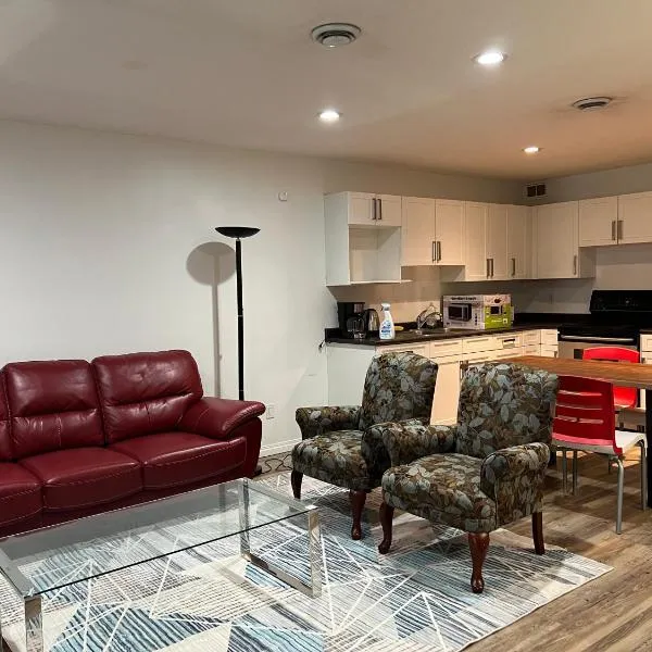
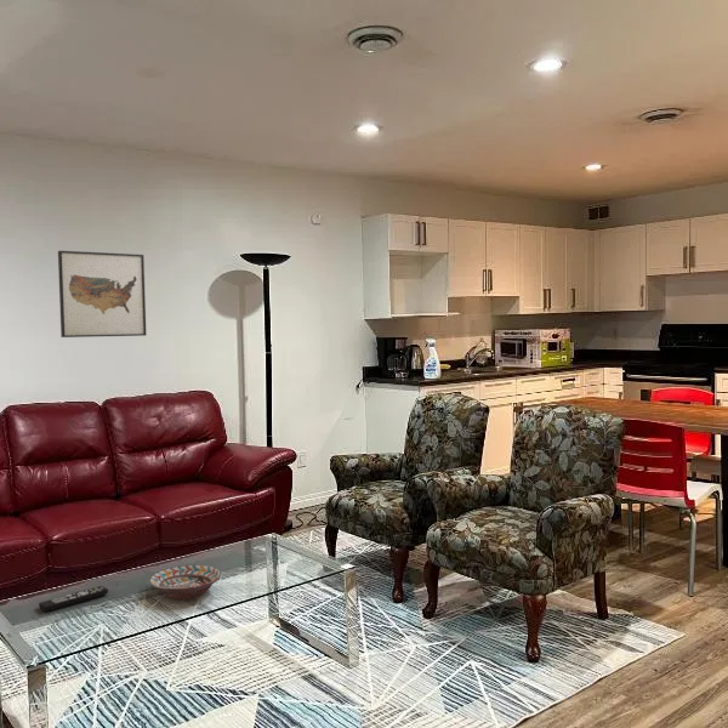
+ wall art (103, 295)
+ remote control (74, 598)
+ decorative bowl (186, 584)
